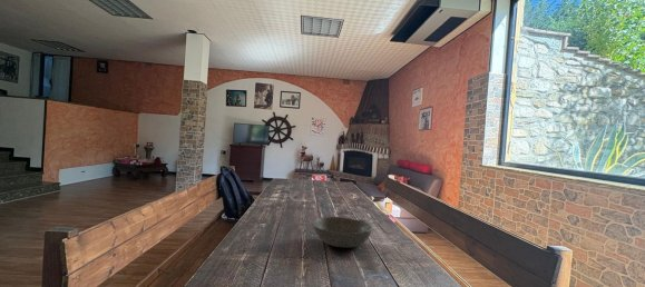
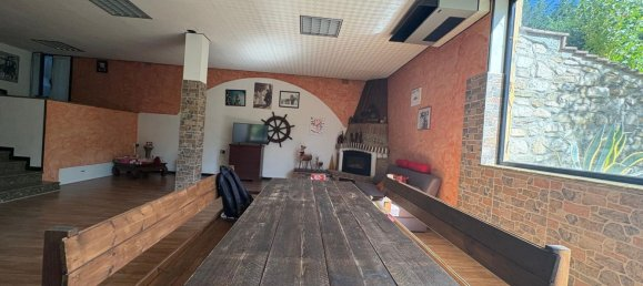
- bowl (342, 232)
